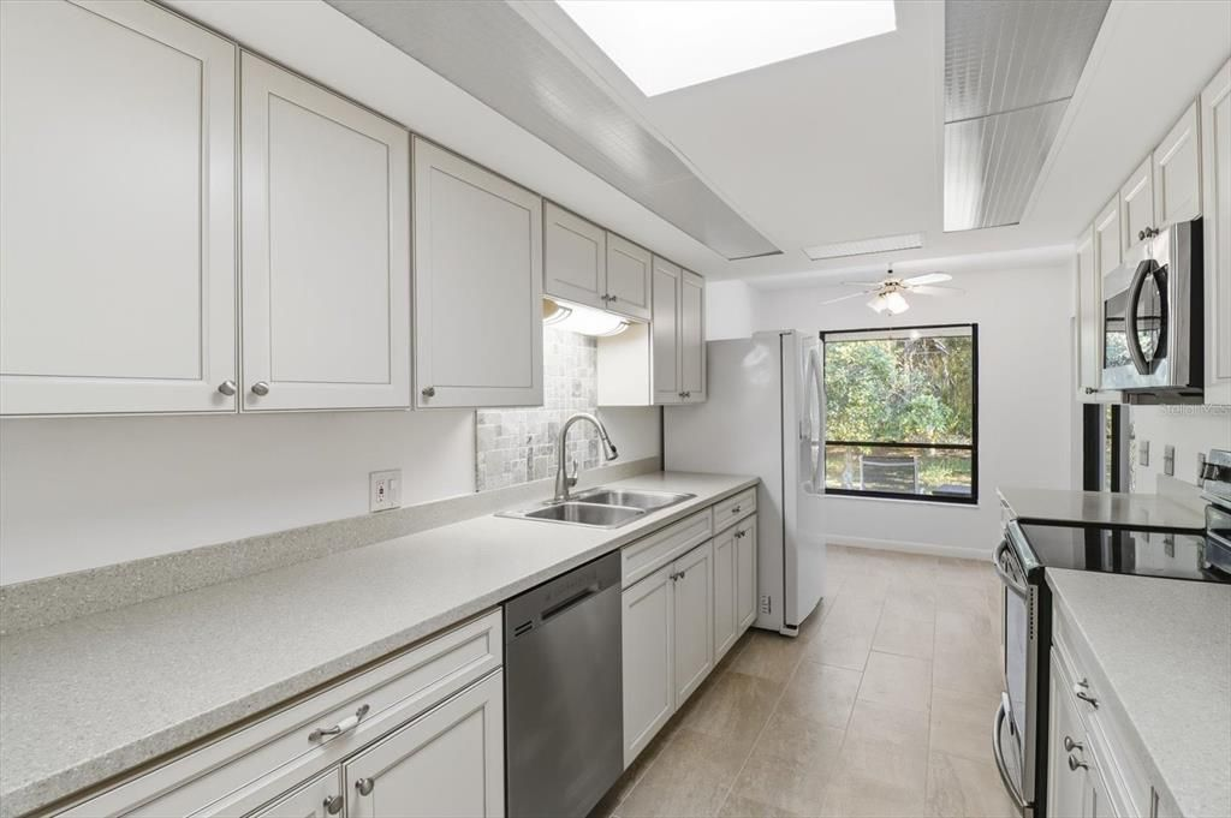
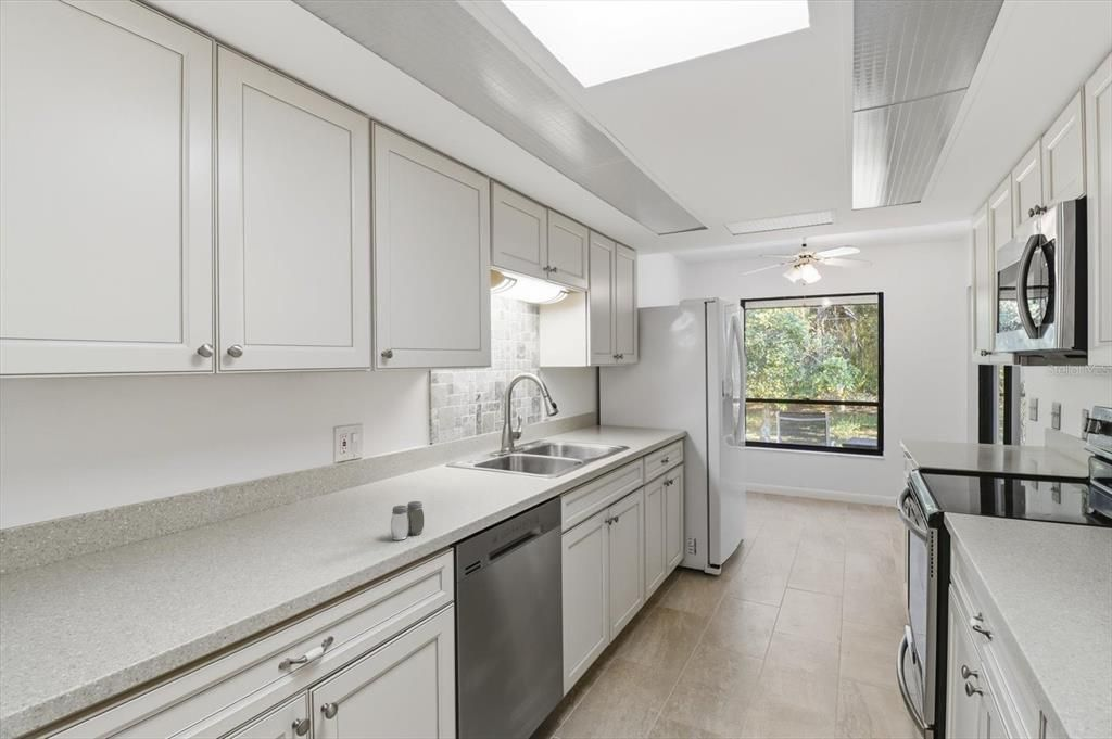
+ salt and pepper shaker (407, 519)
